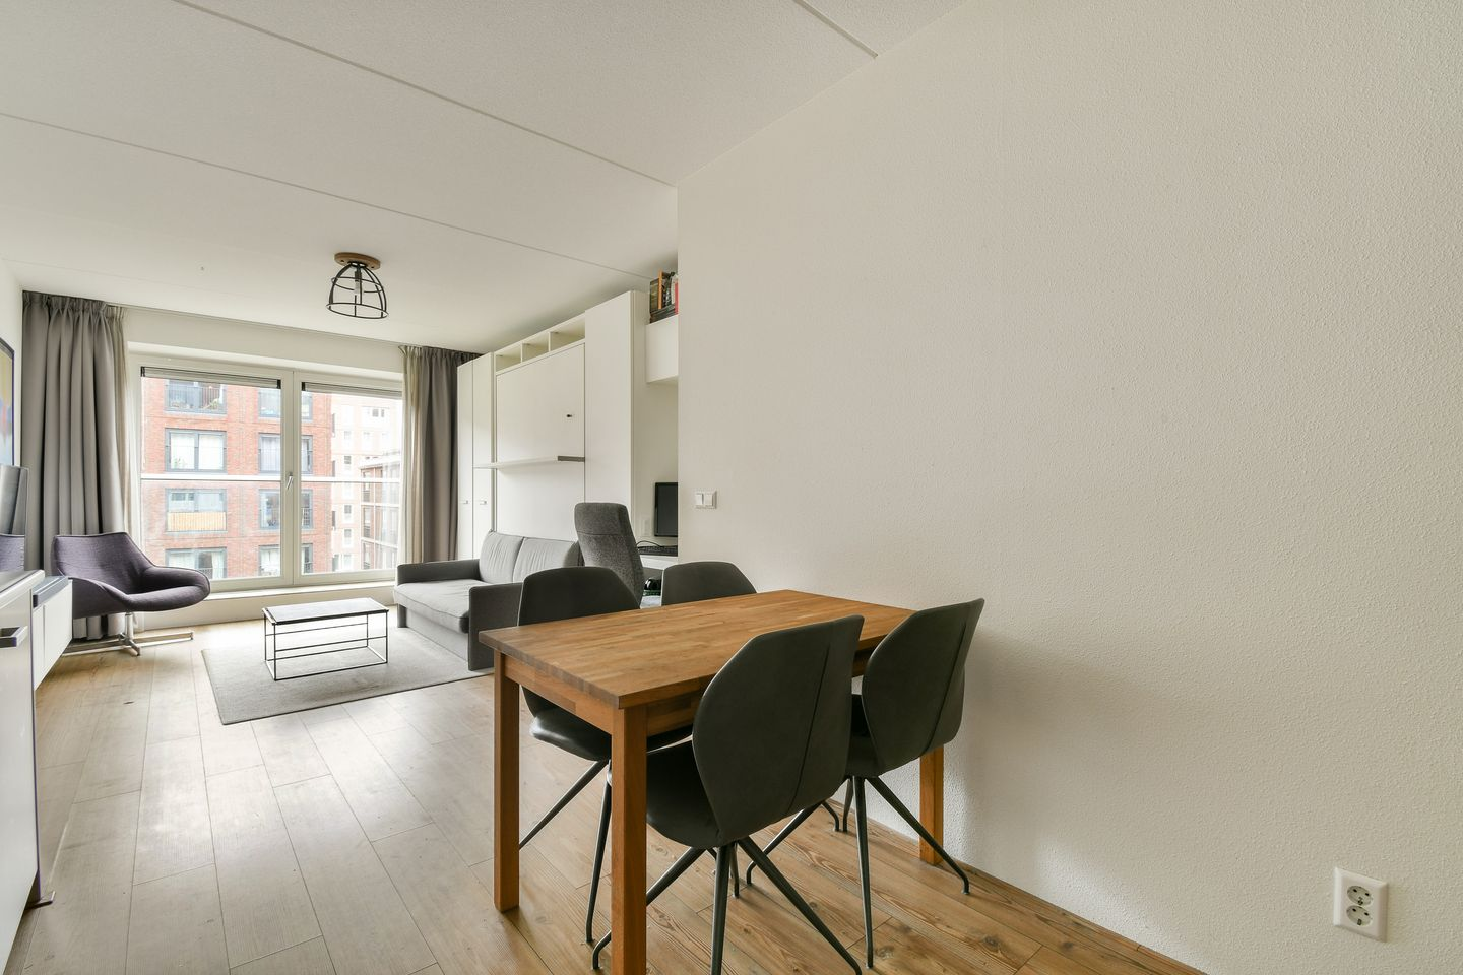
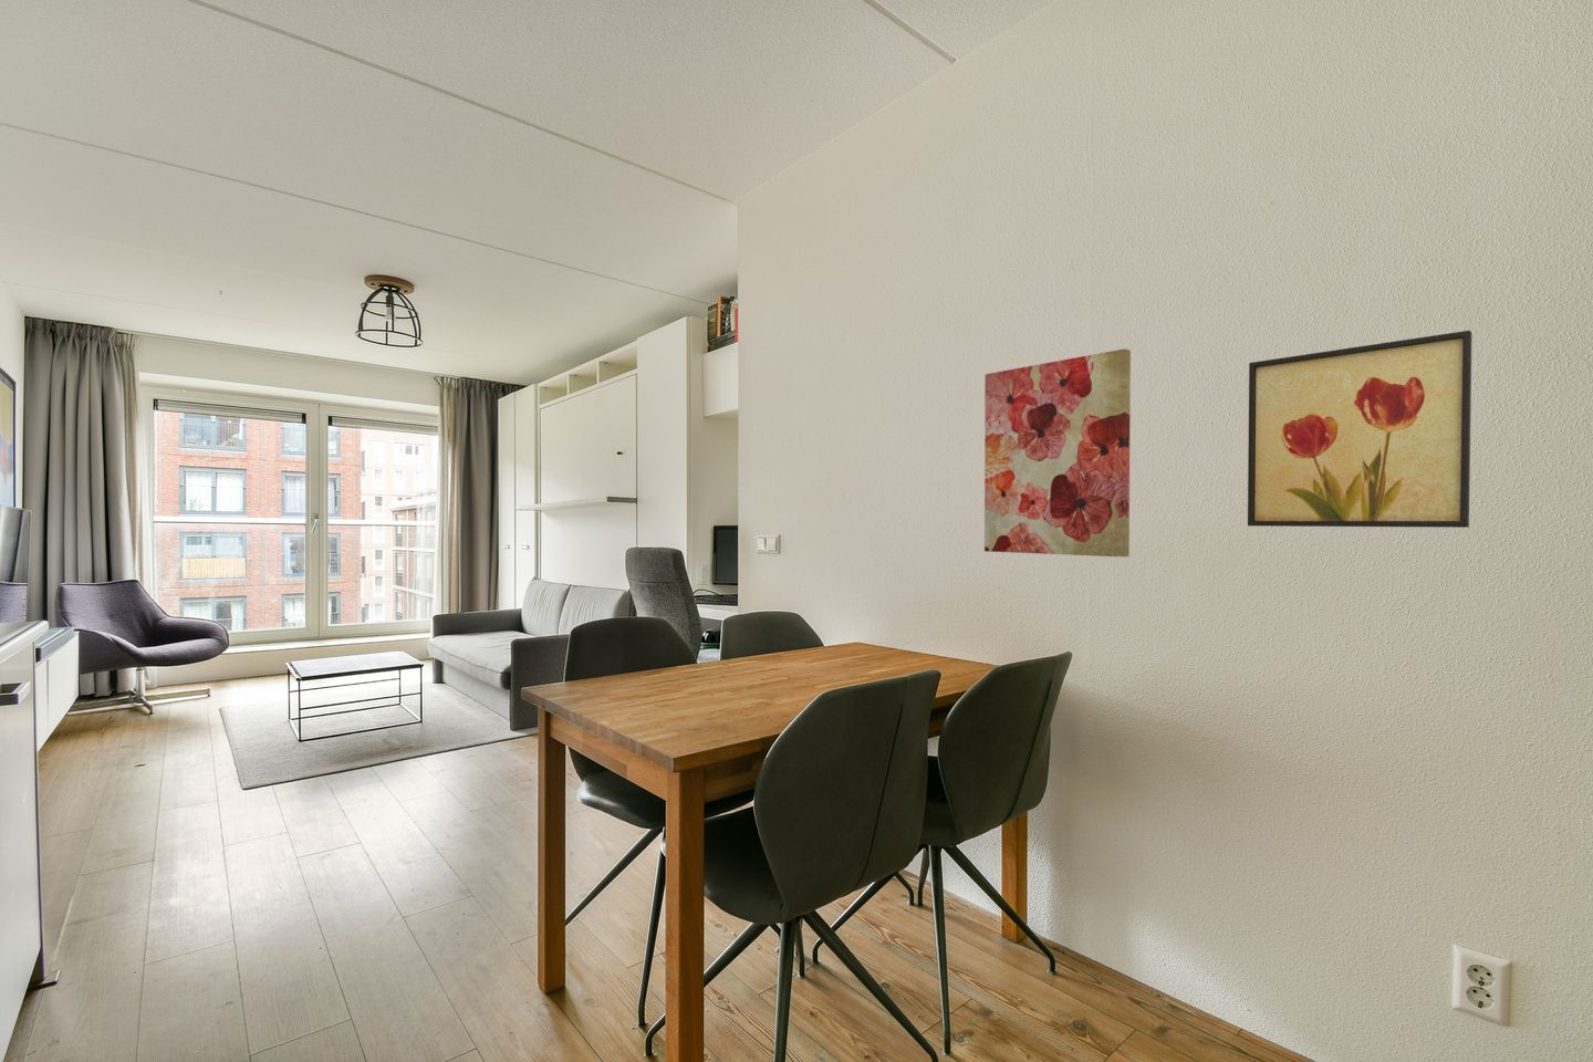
+ wall art (1051, 458)
+ wall art (1350, 439)
